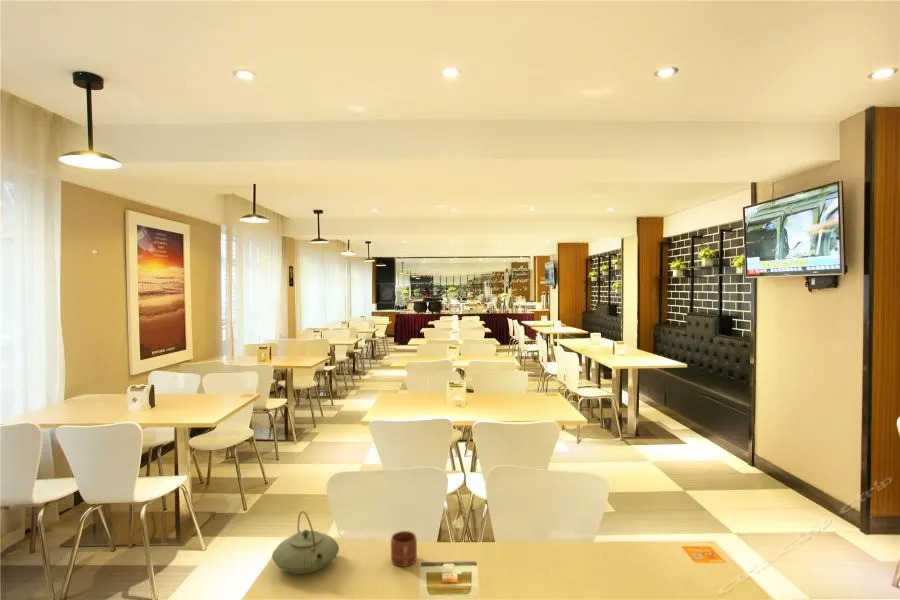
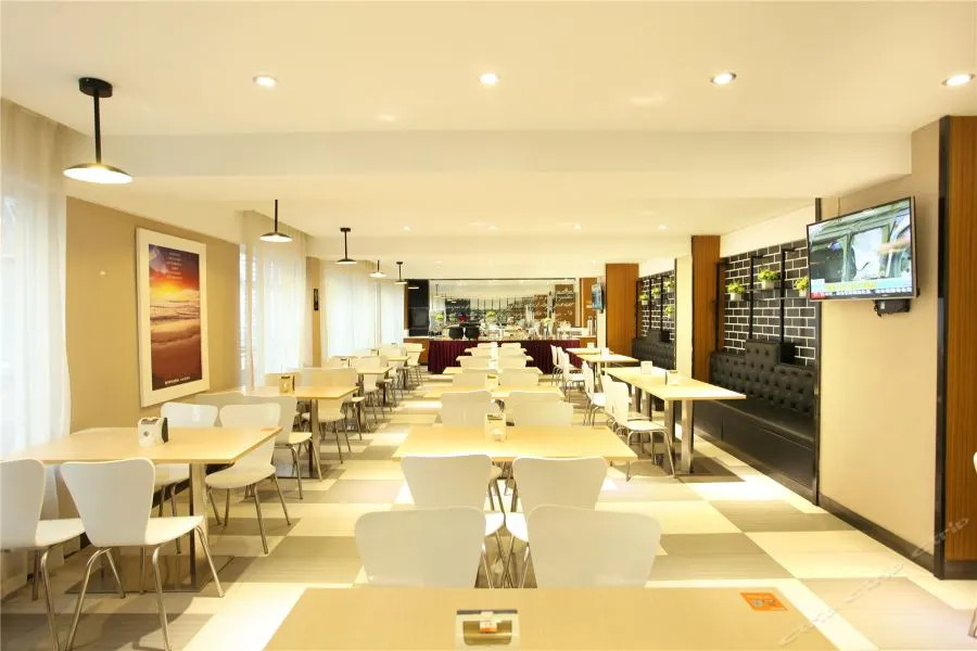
- teapot (307, 539)
- mug (403, 552)
